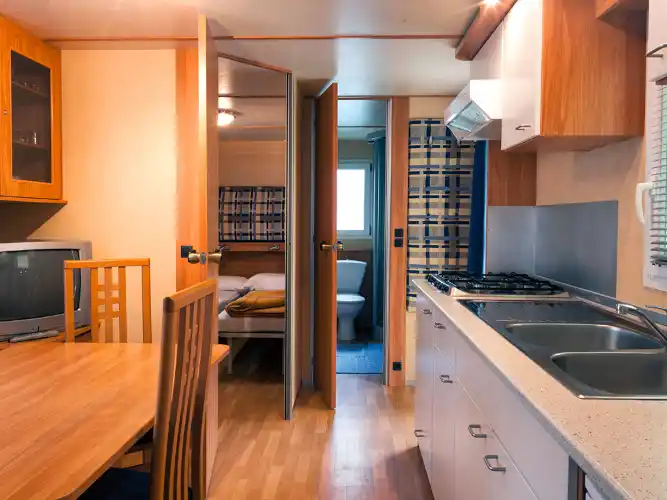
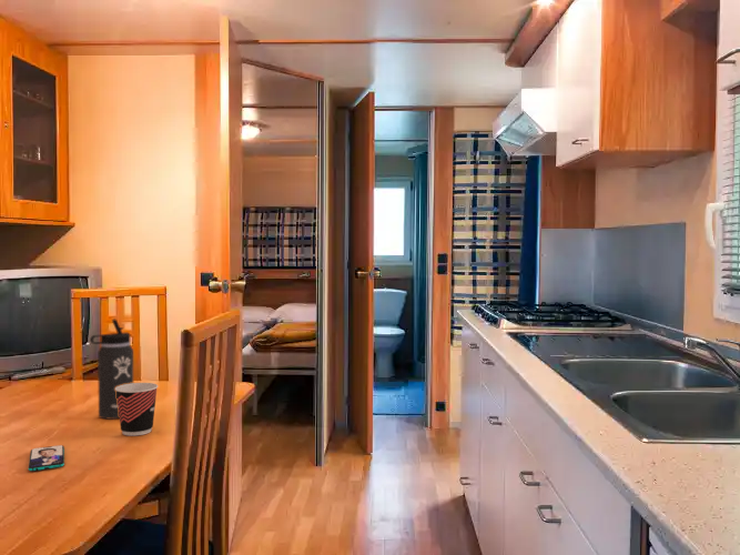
+ smartphone (47, 457)
+ thermos bottle (112, 367)
+ cup (136, 408)
